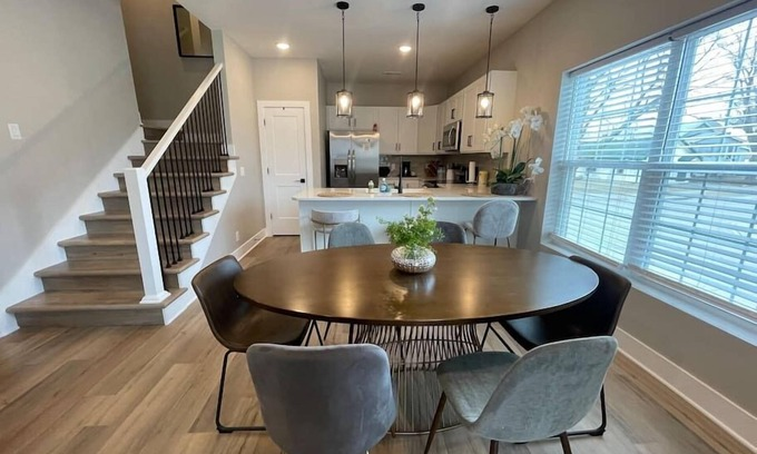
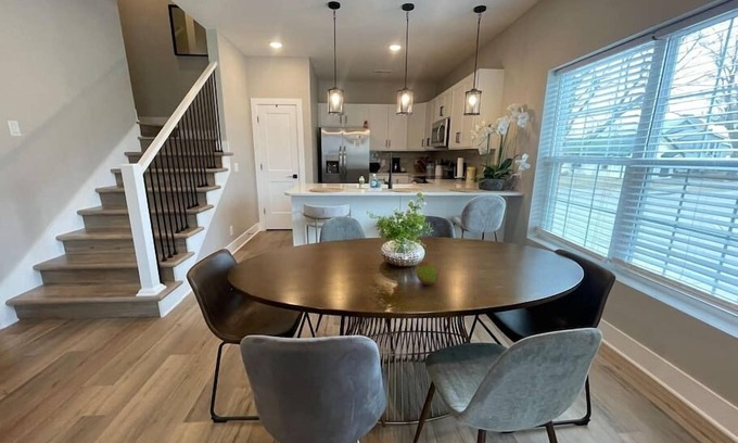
+ fruit (428, 273)
